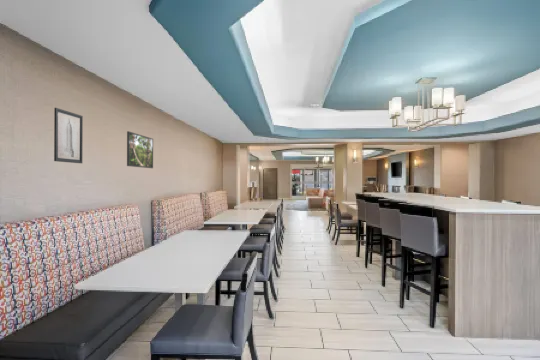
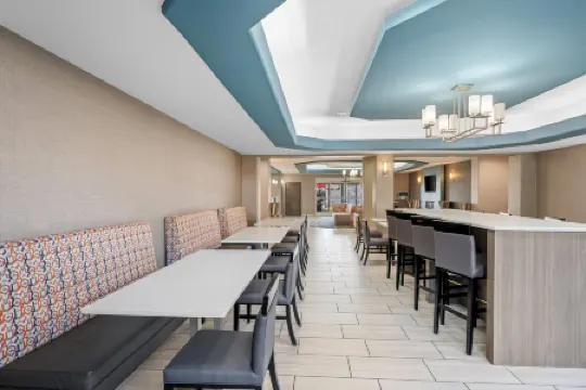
- wall art (69, 137)
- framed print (141, 151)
